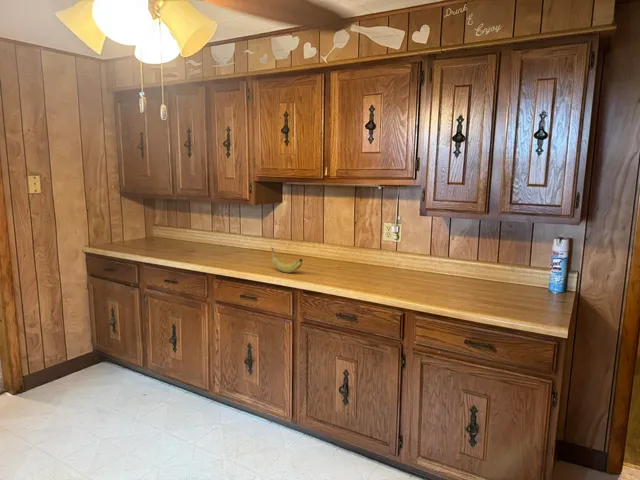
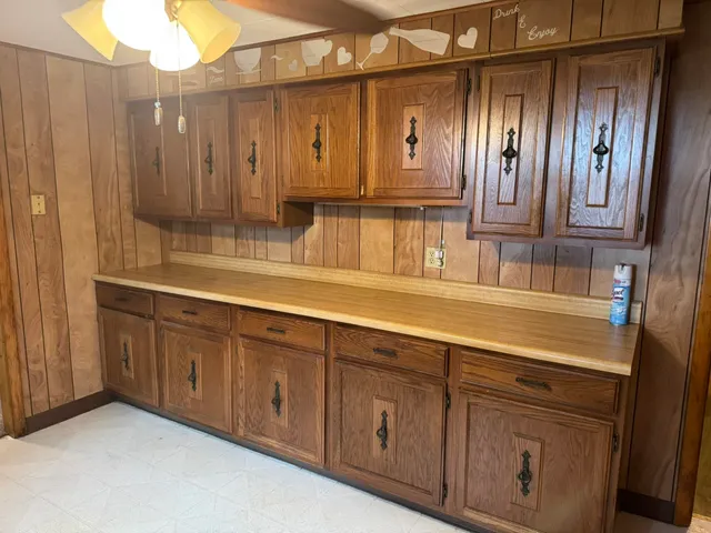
- fruit (284, 263)
